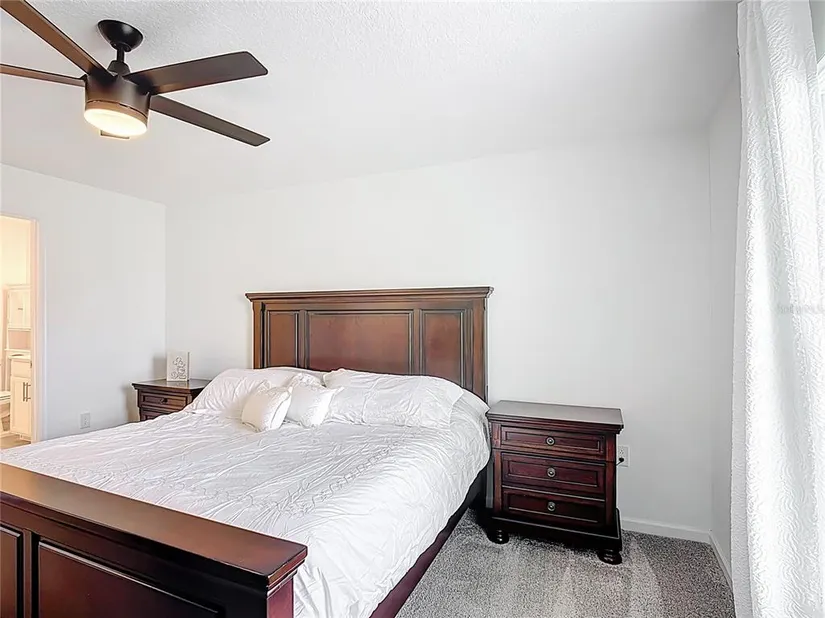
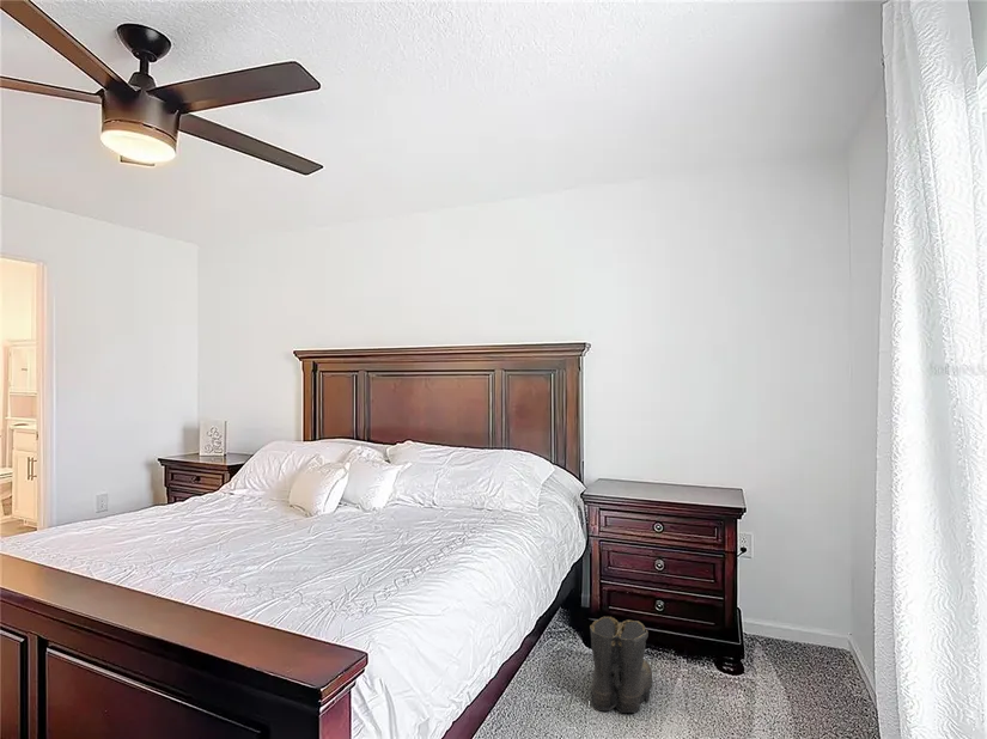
+ boots (621, 654)
